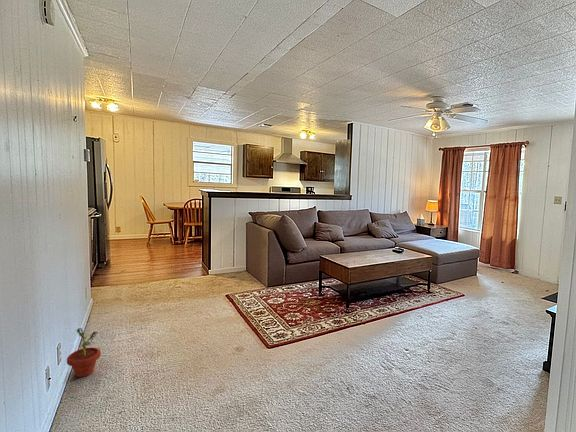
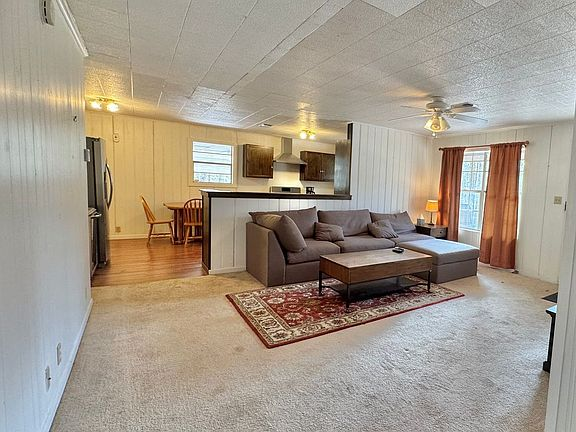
- potted plant (84, 350)
